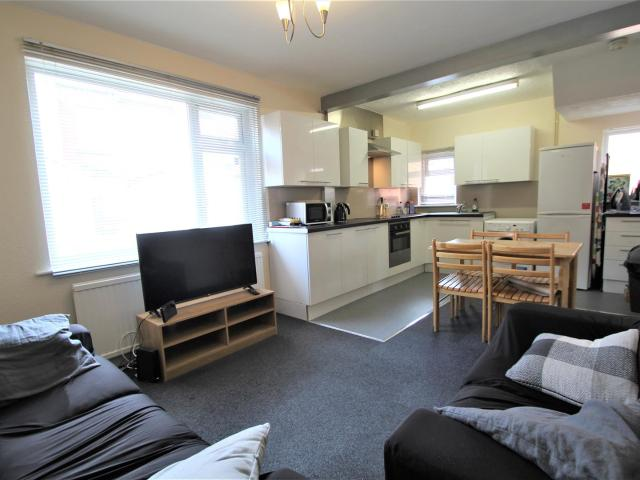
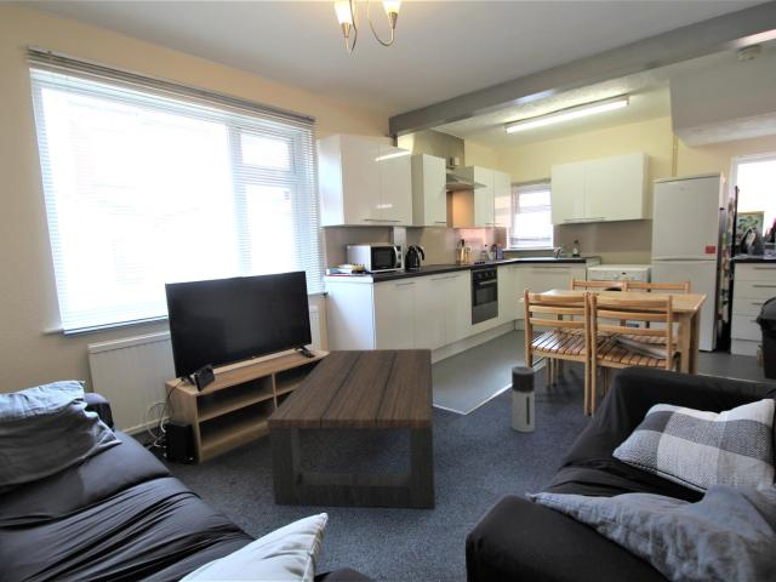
+ air purifier (523, 398)
+ coffee table (370, 409)
